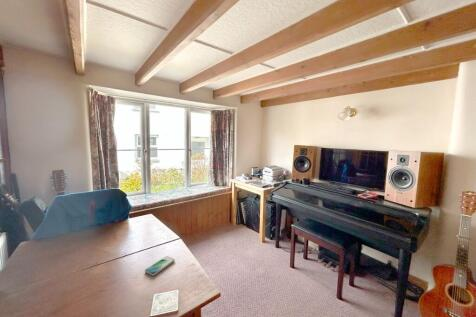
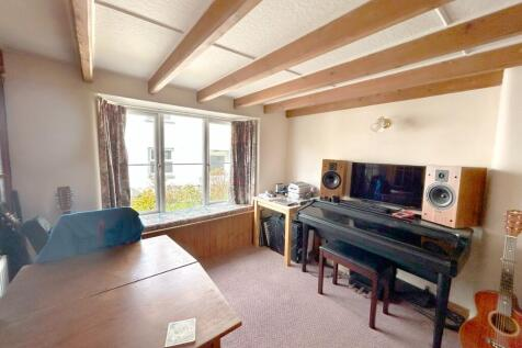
- smartphone (160, 265)
